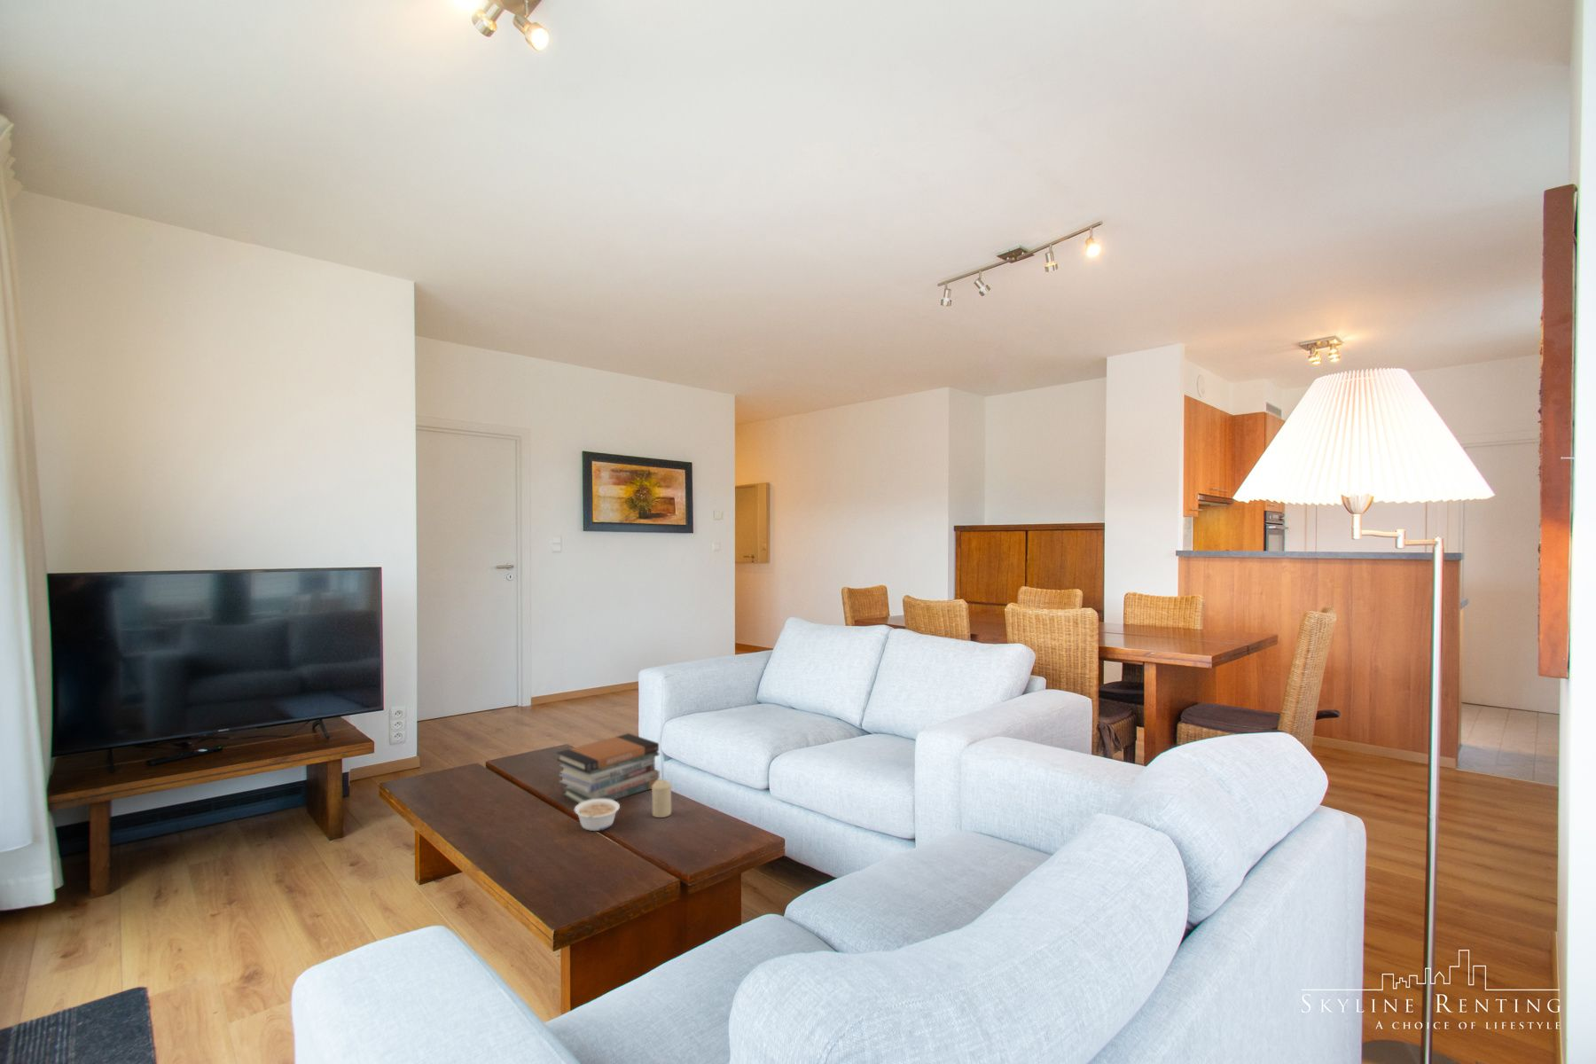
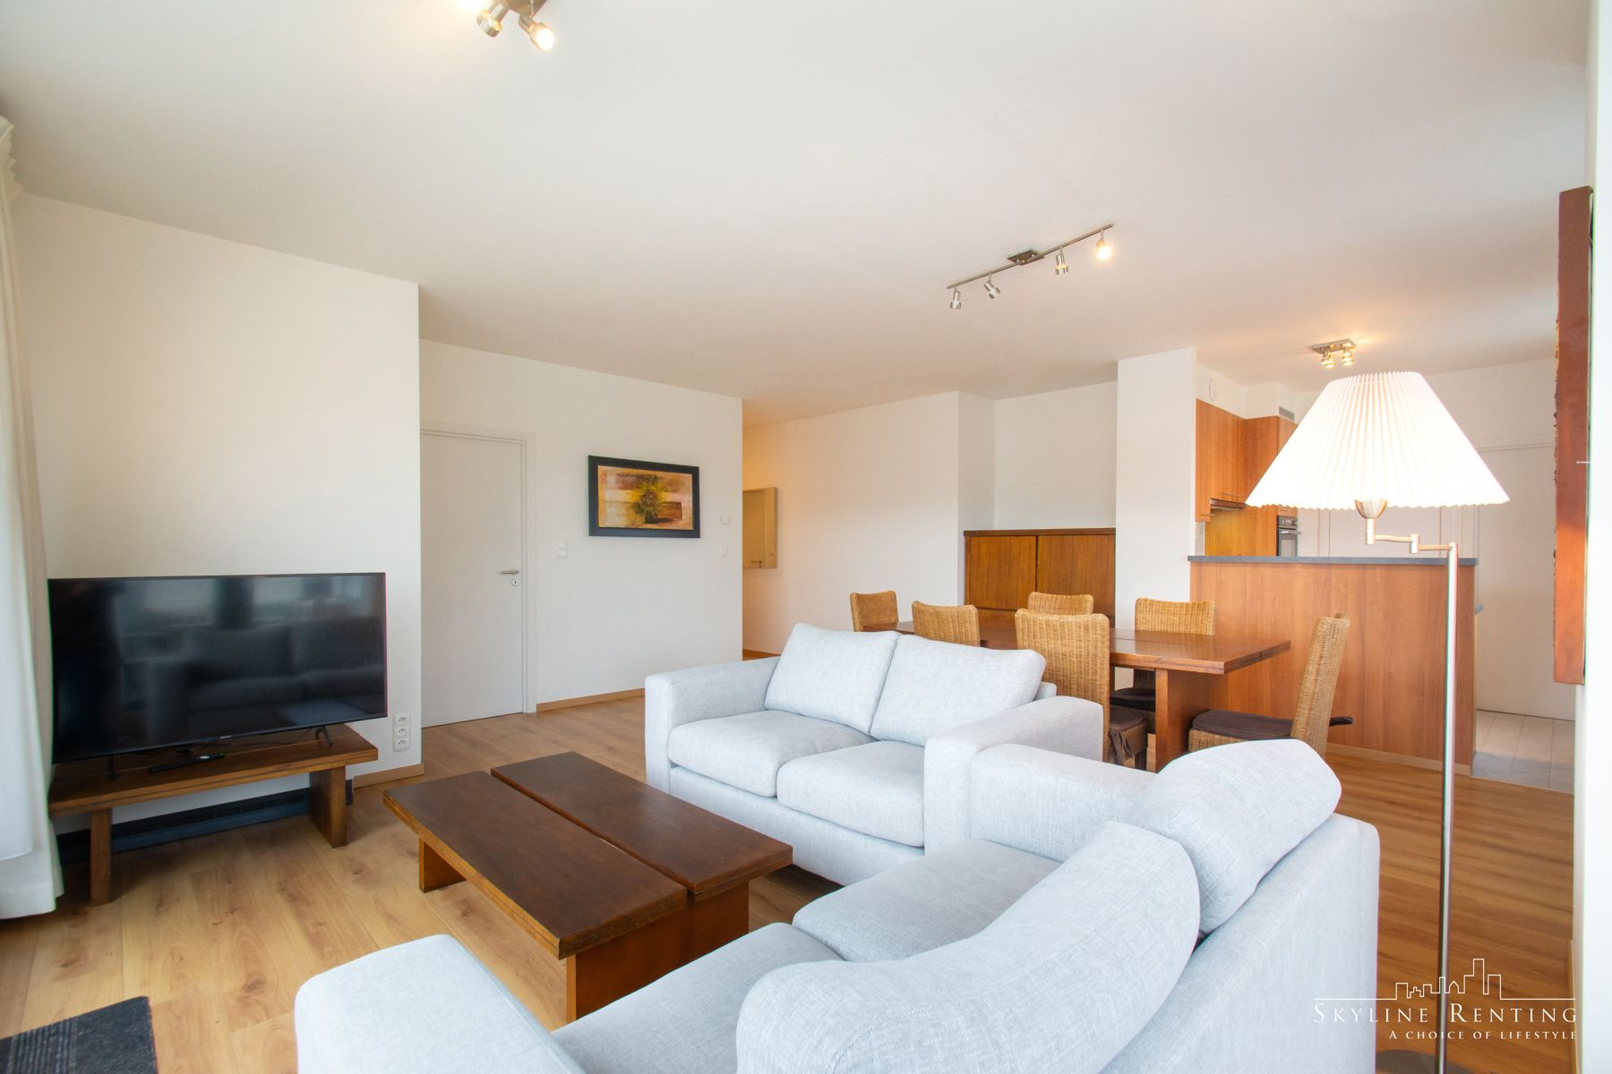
- candle (661, 797)
- book stack (609, 768)
- legume (597, 813)
